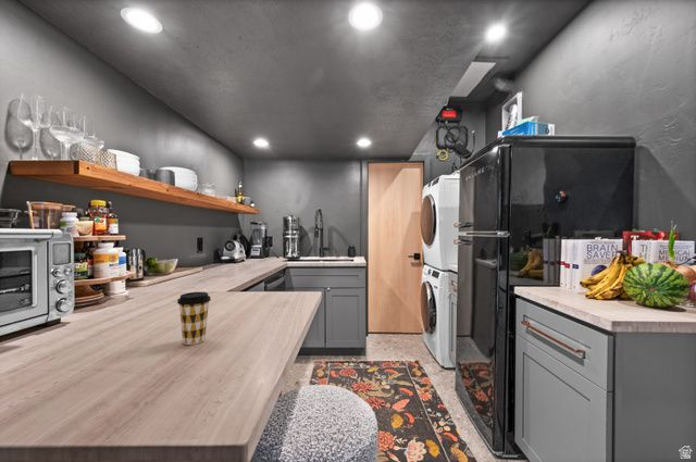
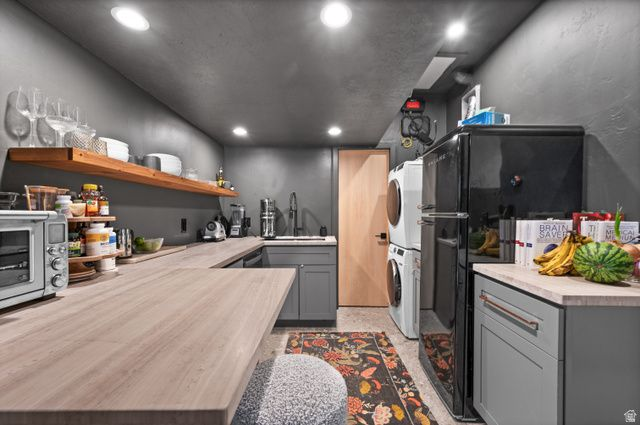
- coffee cup (194, 317)
